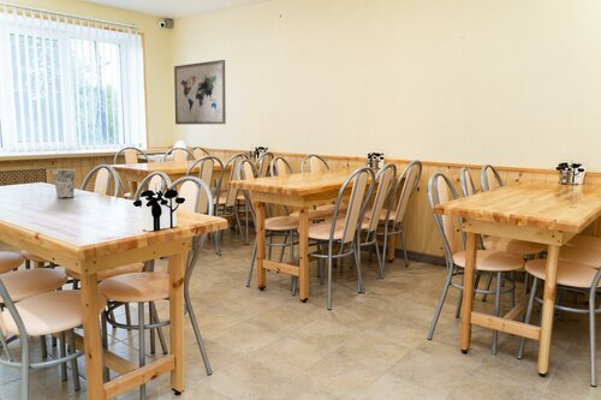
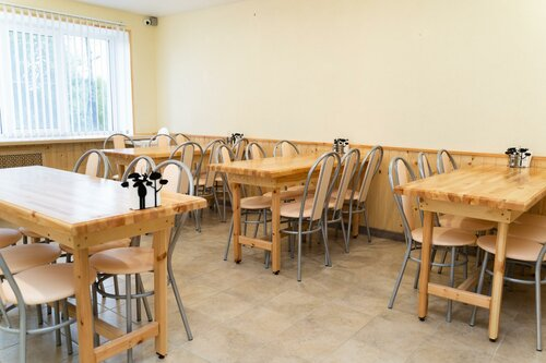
- cup (64, 183)
- wall art (198, 94)
